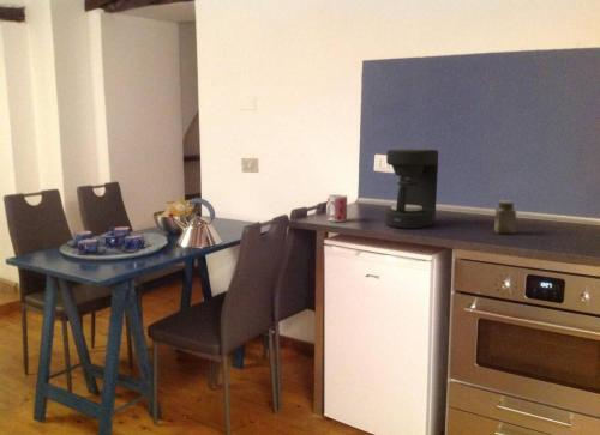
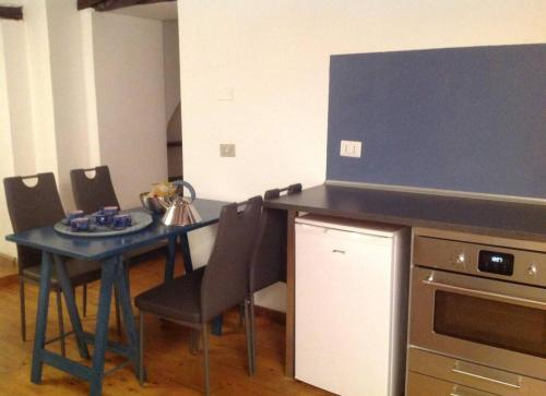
- coffee maker (410, 187)
- mug (334, 207)
- salt shaker (505, 216)
